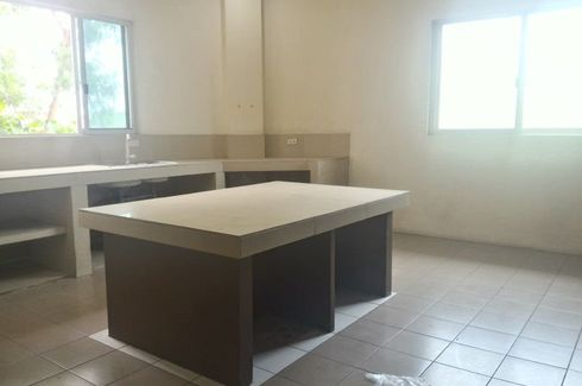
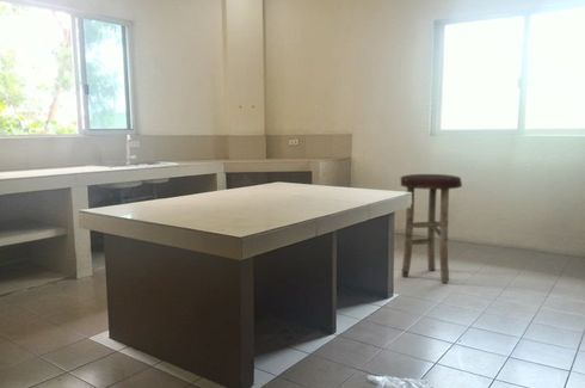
+ stool (429, 226)
